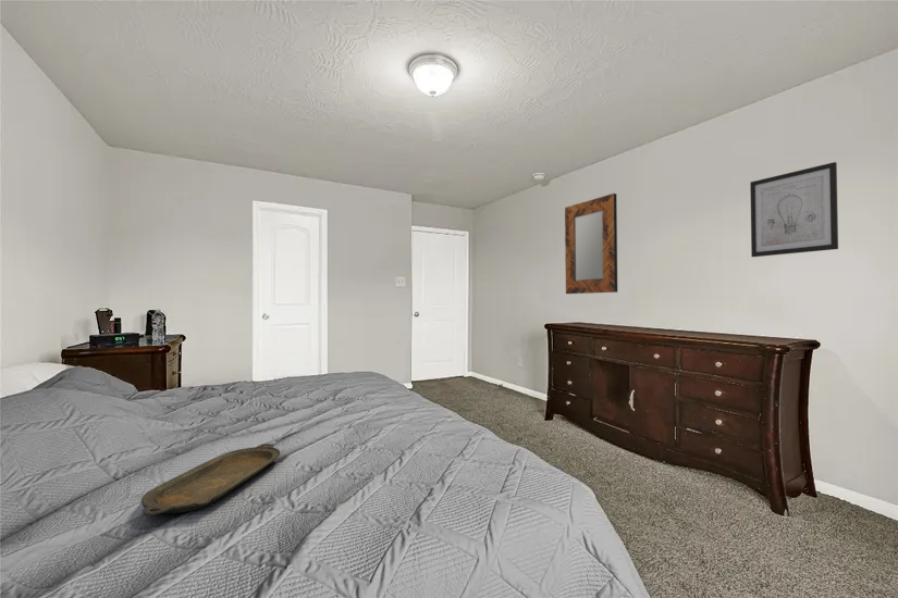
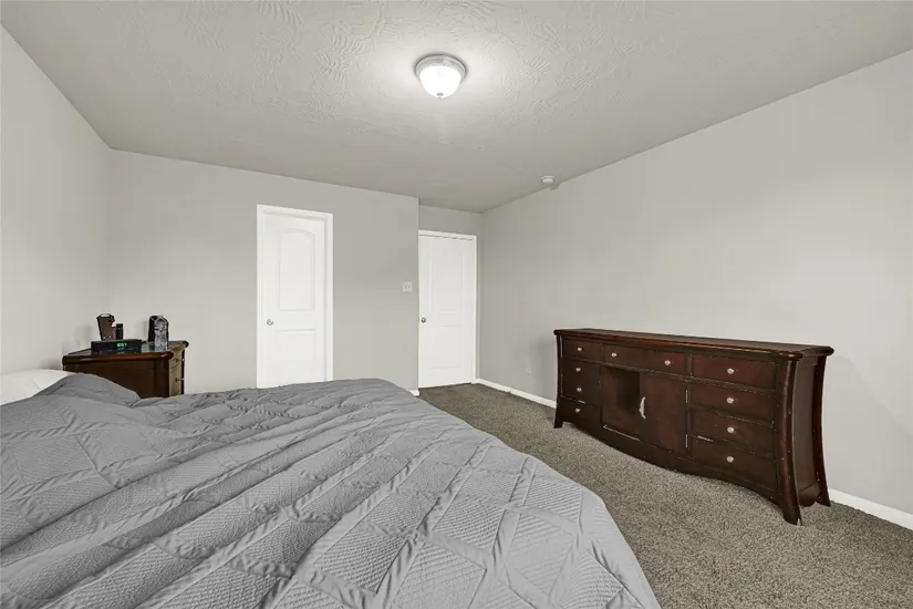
- wall art (790, 213)
- home mirror (589, 247)
- serving tray (220, 476)
